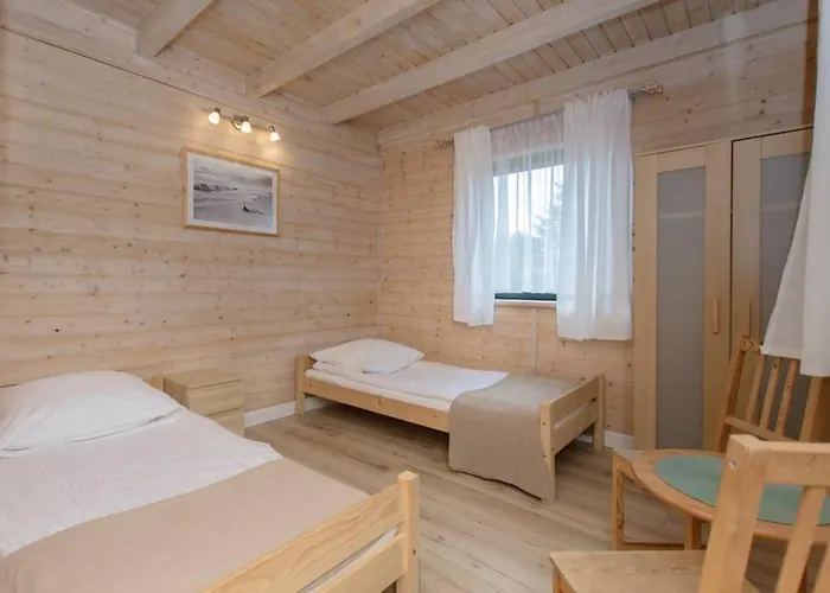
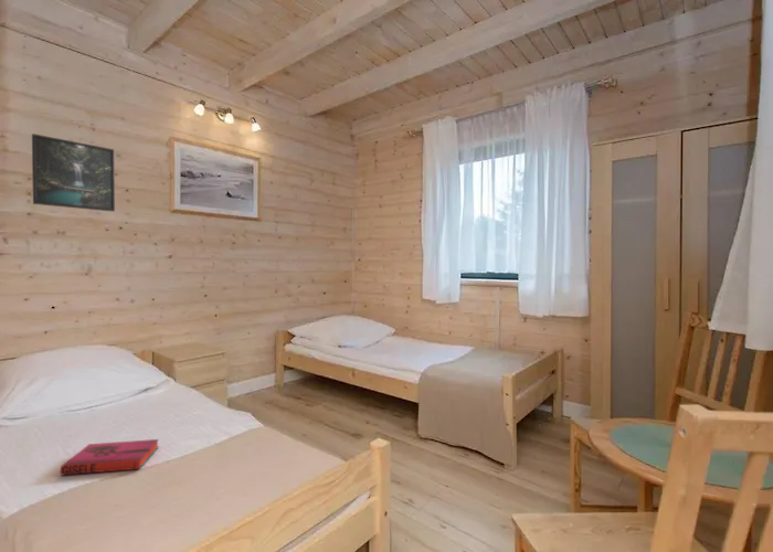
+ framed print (75, 174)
+ hardback book (113, 456)
